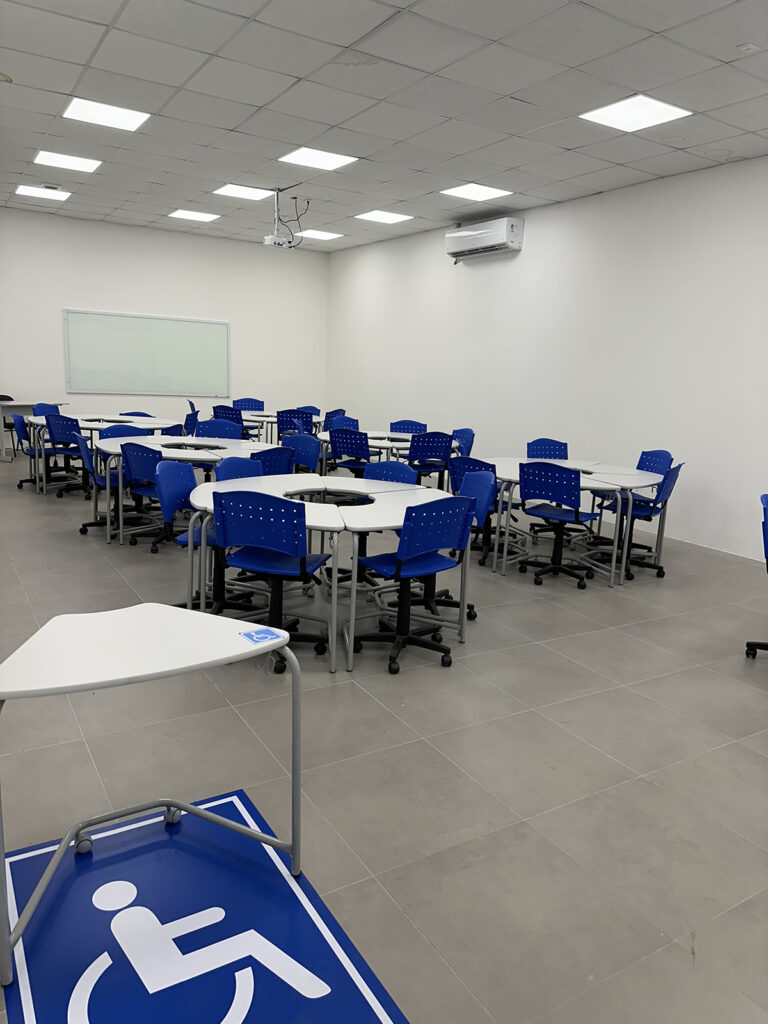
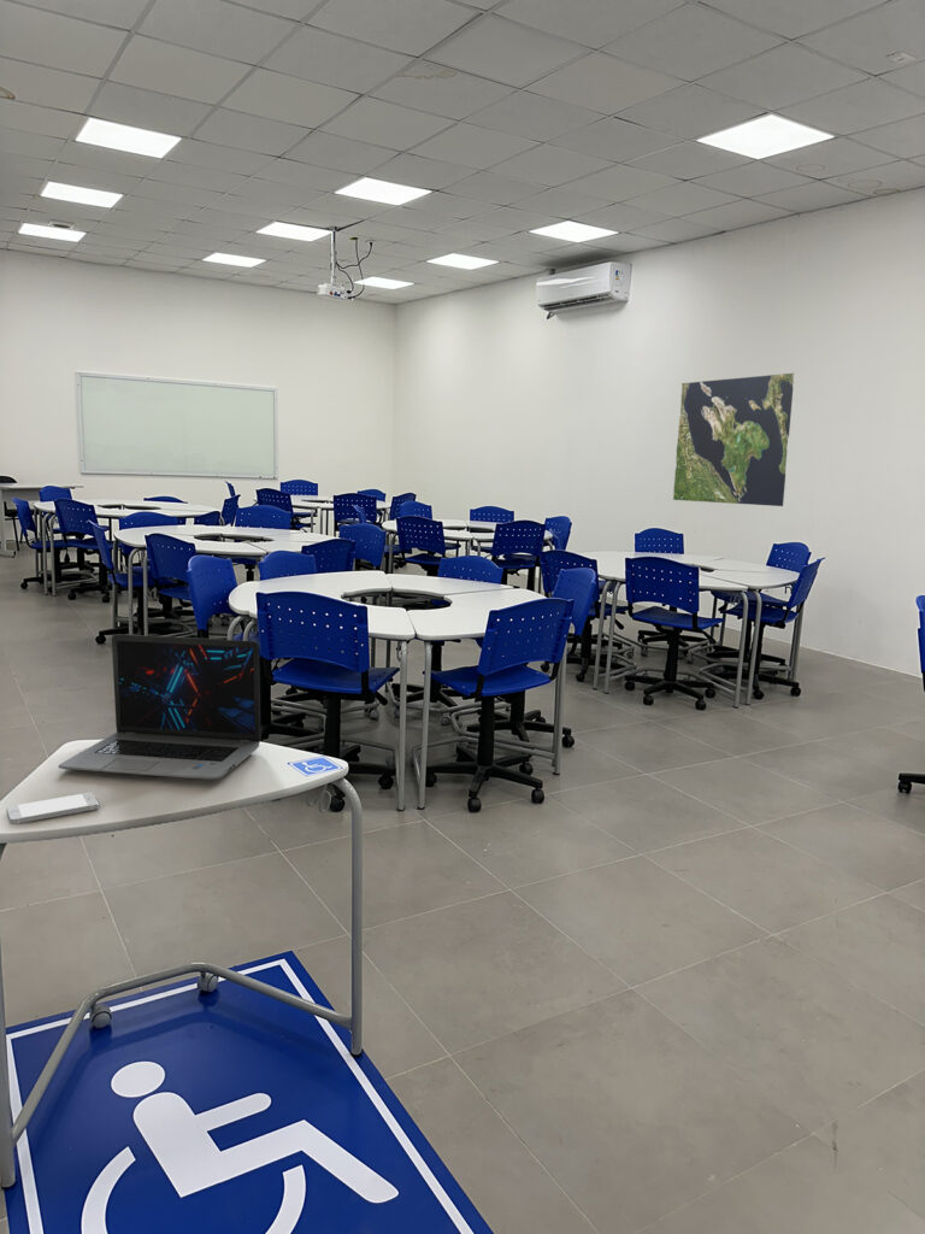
+ smartphone (53, 807)
+ world map (729, 441)
+ laptop (161, 705)
